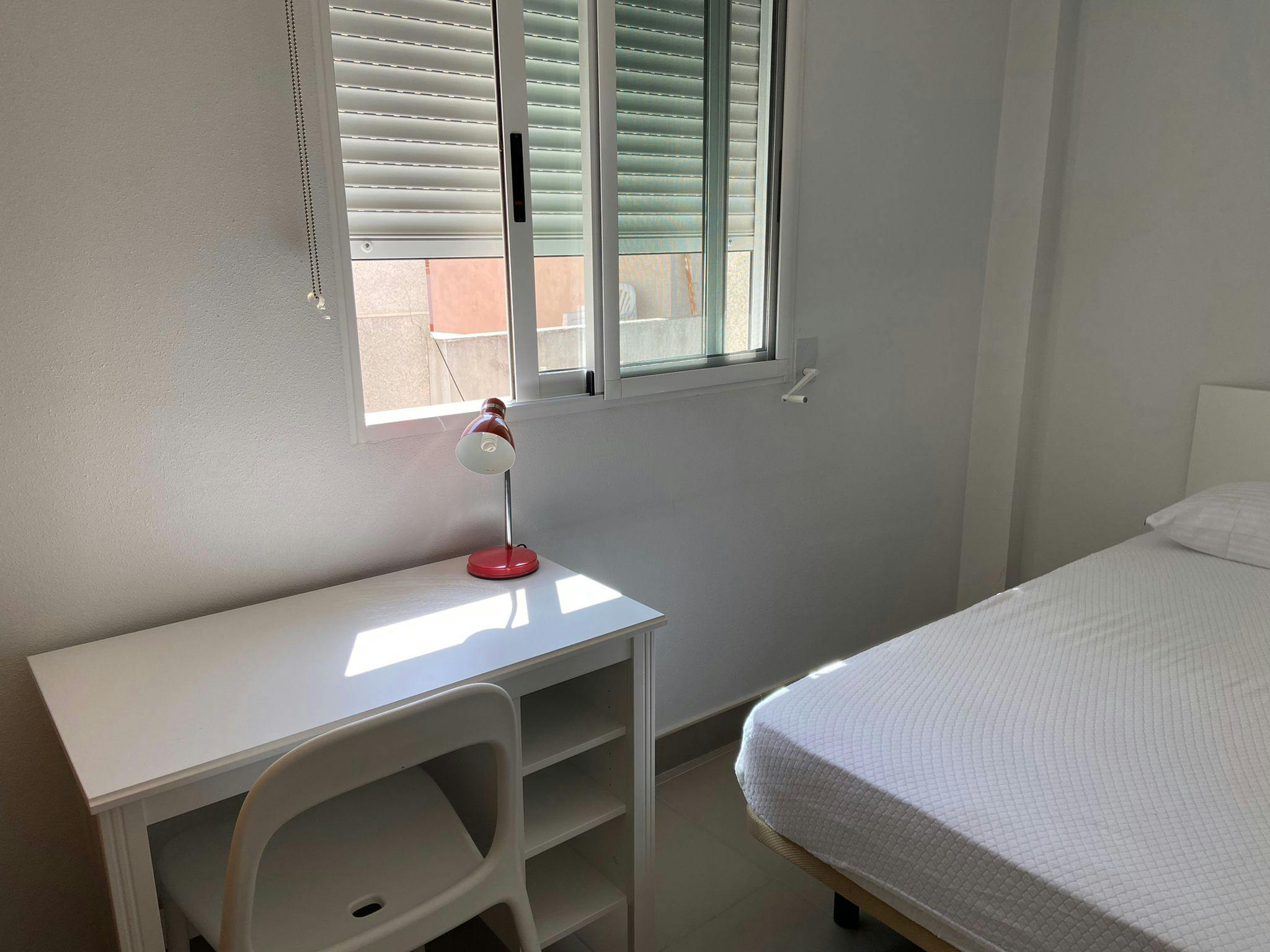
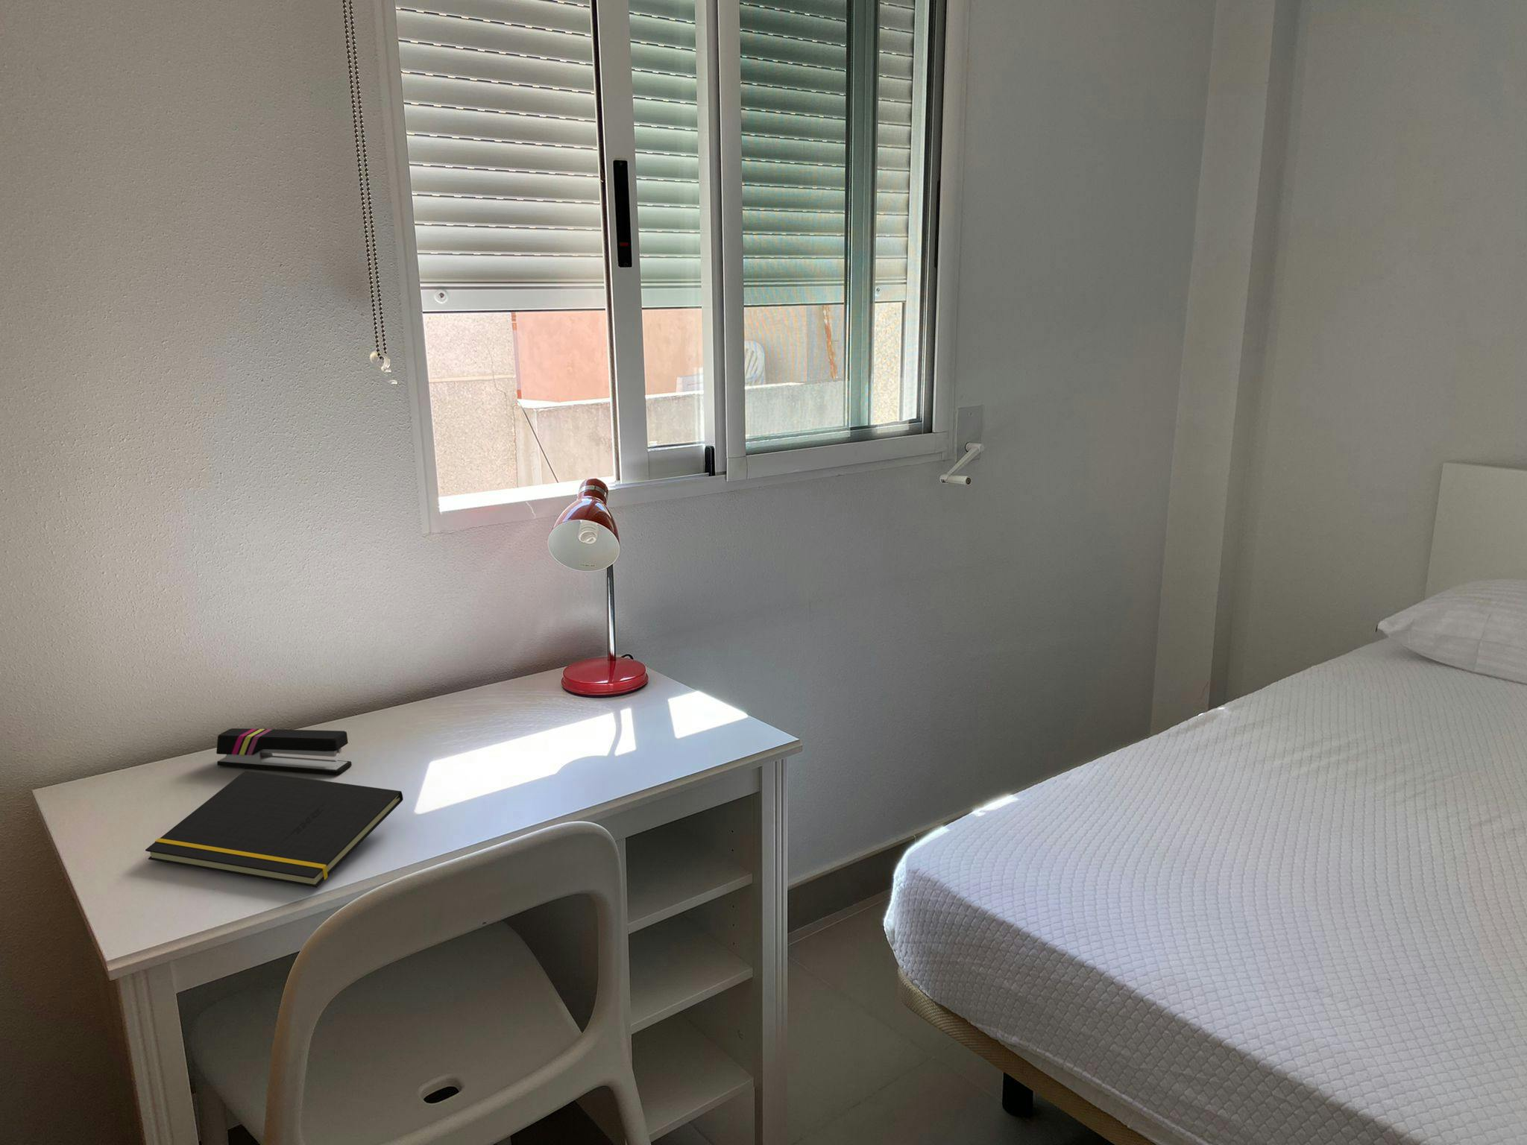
+ stapler (281, 748)
+ notepad (278, 824)
